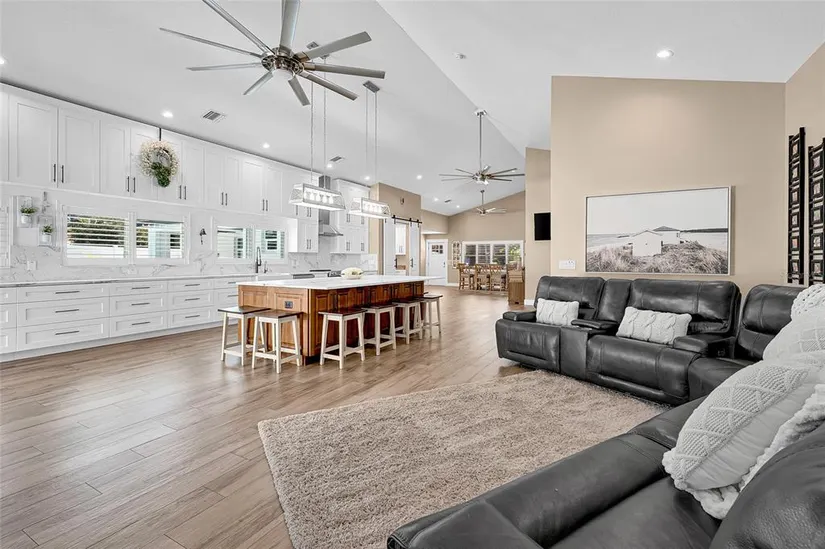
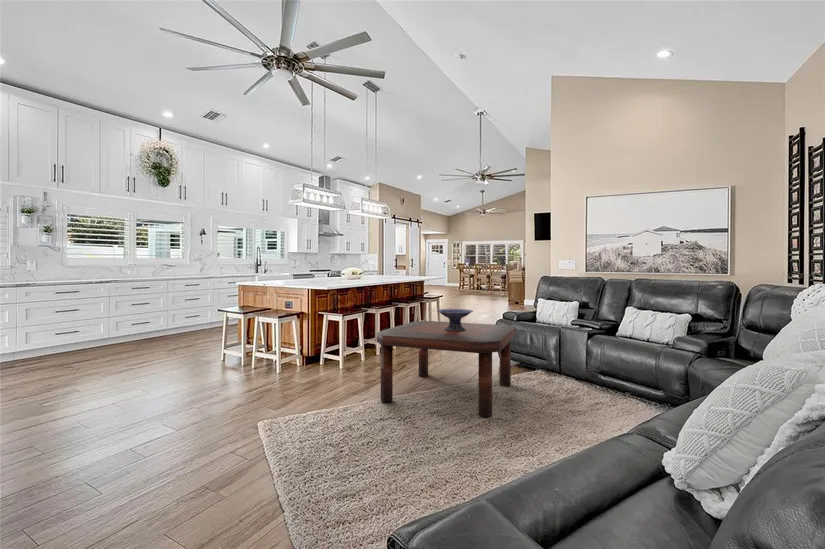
+ decorative bowl (455, 320)
+ coffee table (449, 350)
